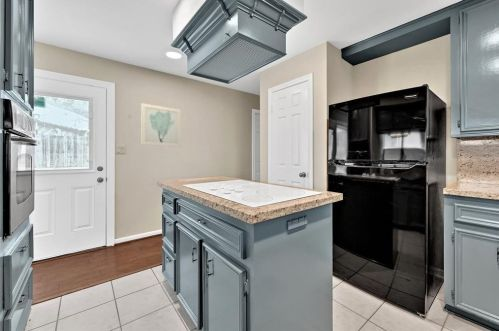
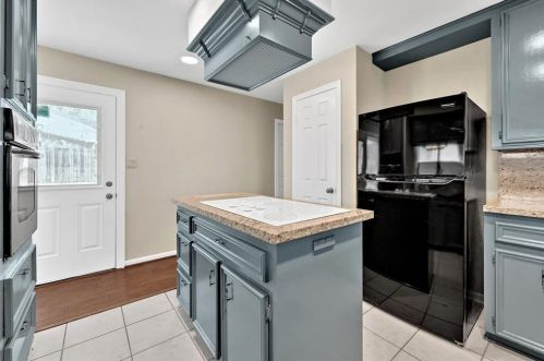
- wall art (162, 126)
